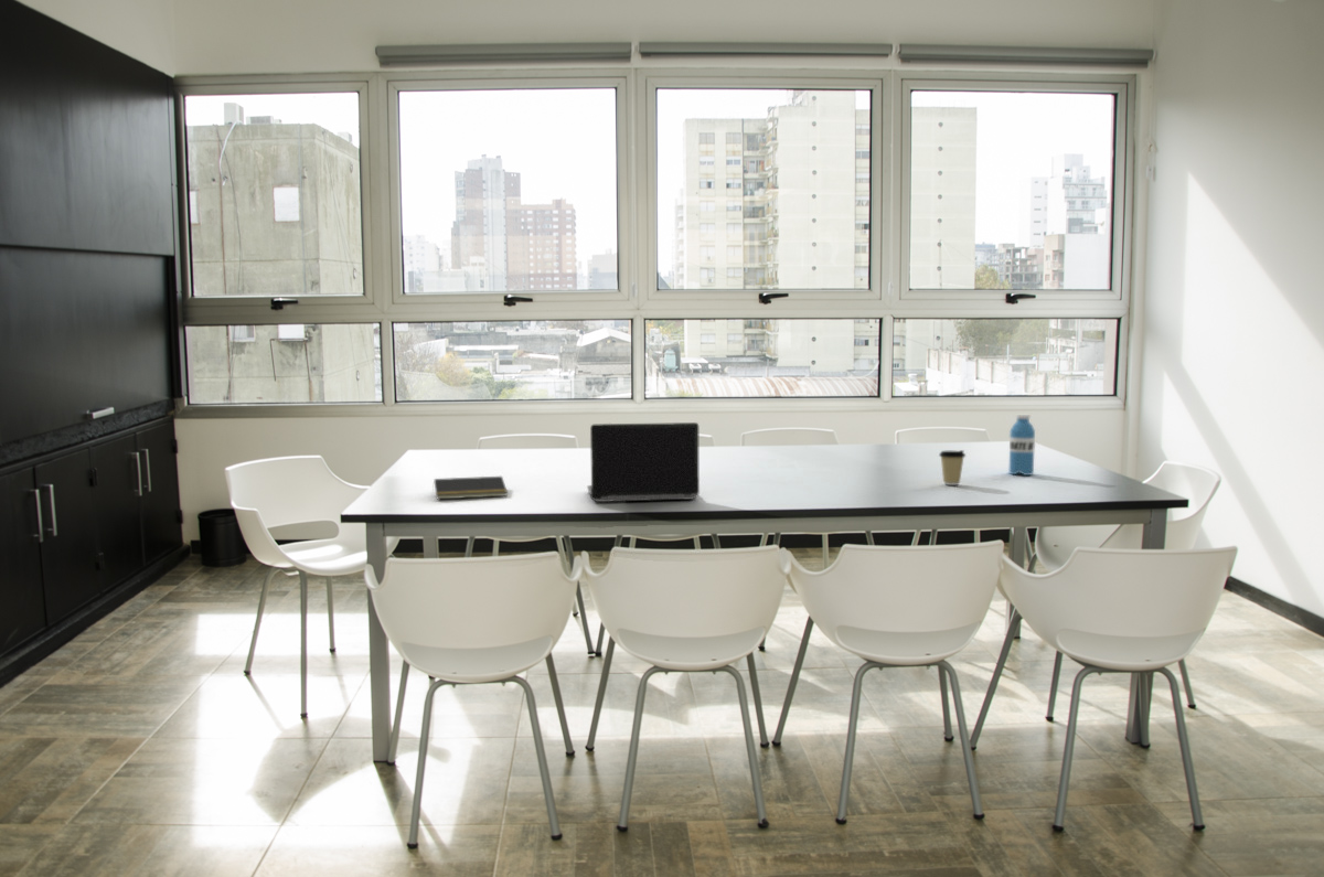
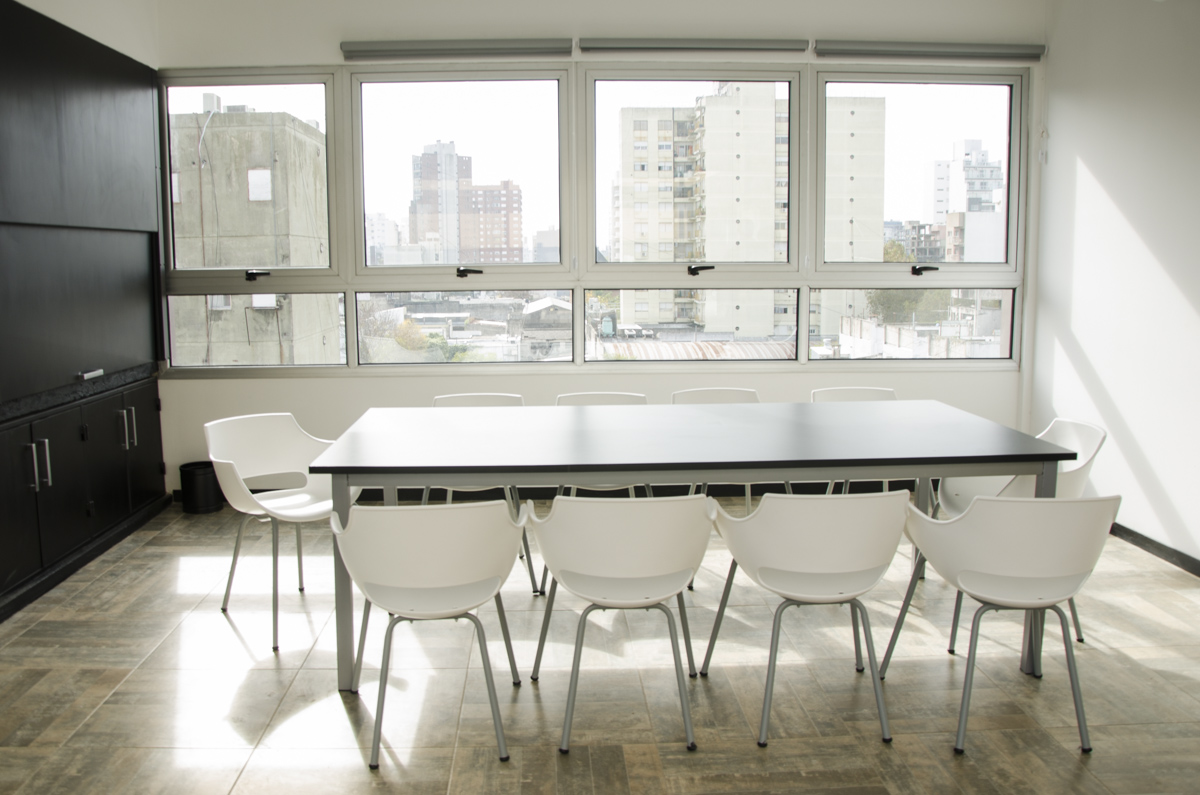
- water bottle (1022, 443)
- notepad (470, 486)
- laptop computer (641, 458)
- coffee cup (951, 467)
